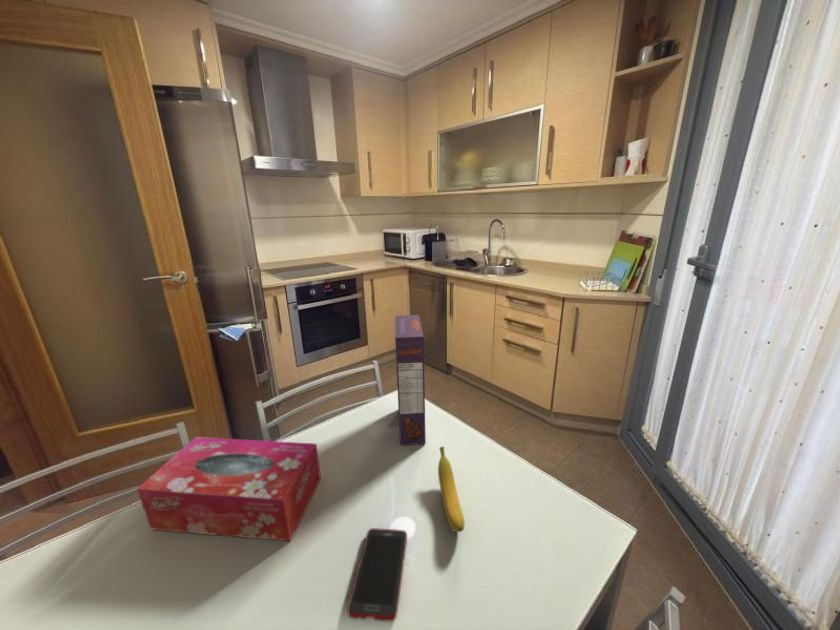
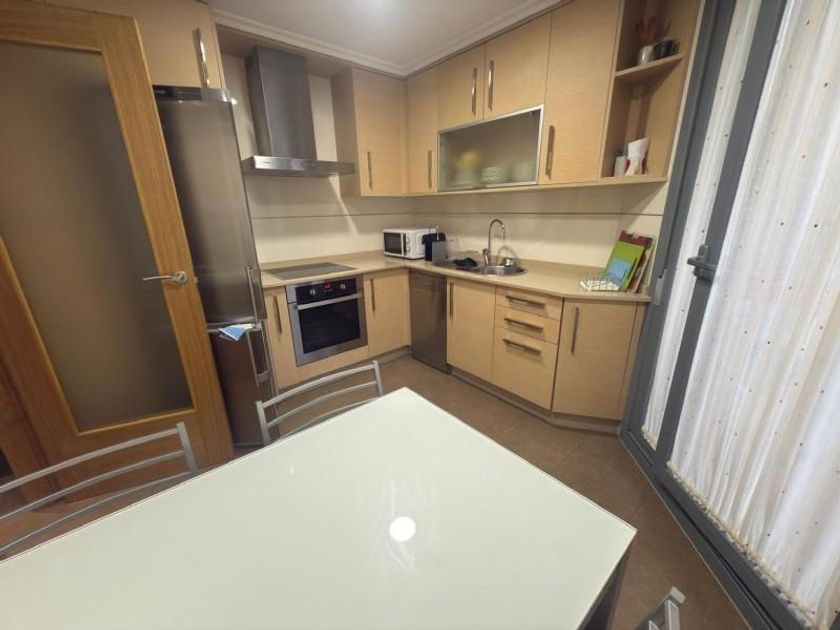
- banana (449, 488)
- cell phone (380, 569)
- tissue box (238, 483)
- cereal box (409, 377)
